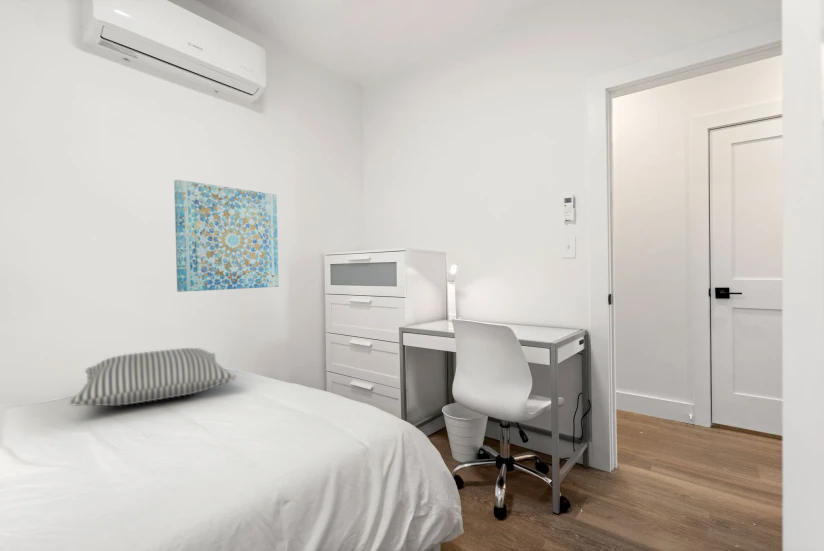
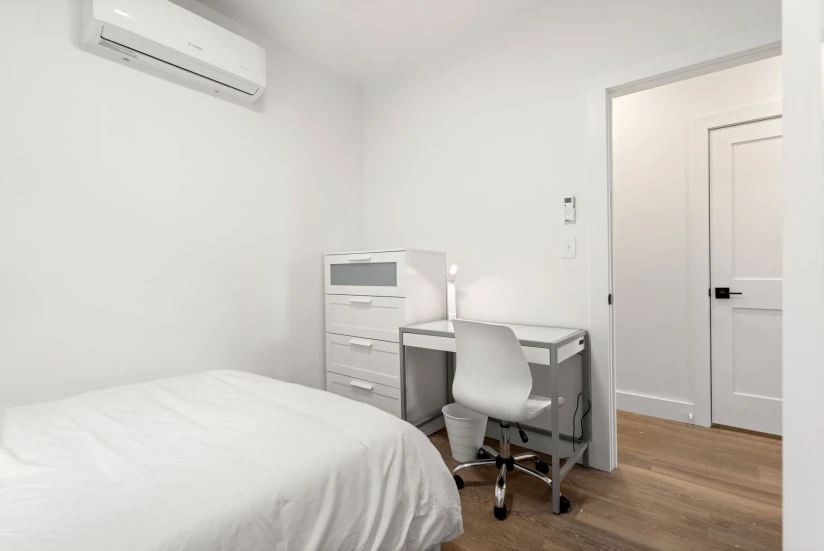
- pillow (158, 373)
- wall art (231, 238)
